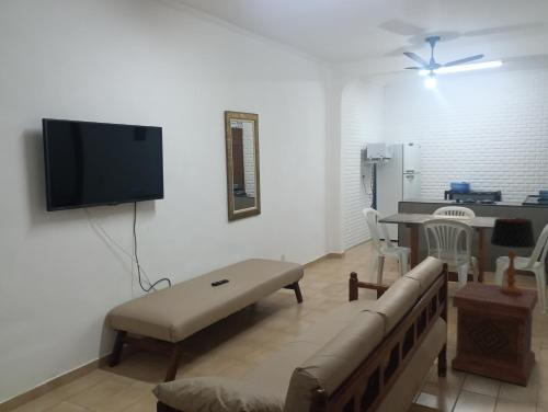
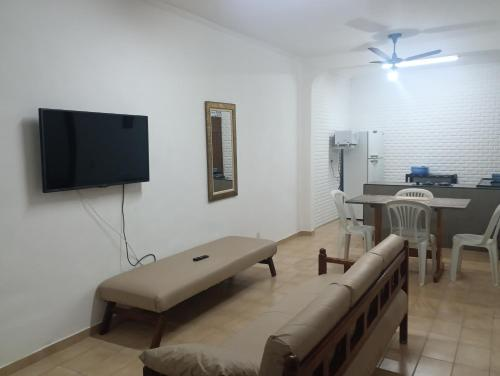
- side table (494, 329)
- table lamp (512, 255)
